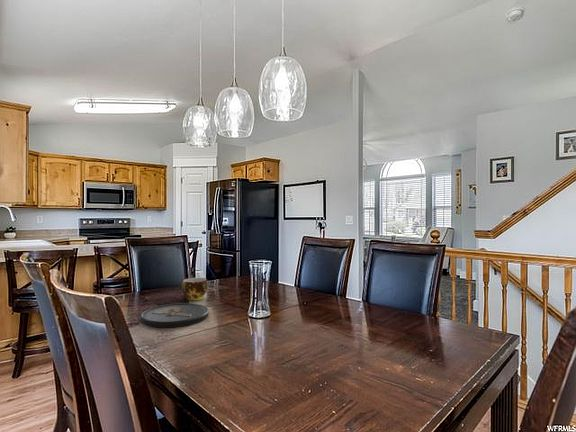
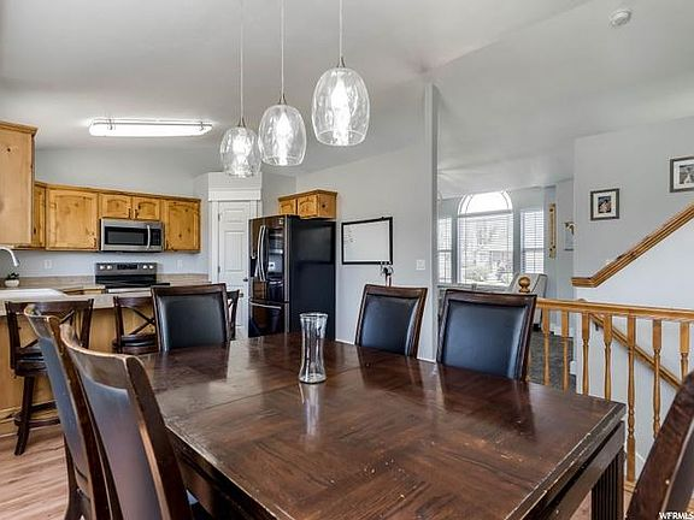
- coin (175, 314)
- cup (196, 289)
